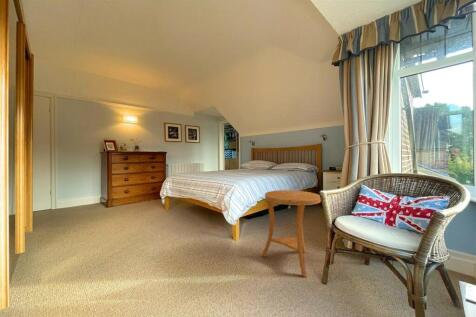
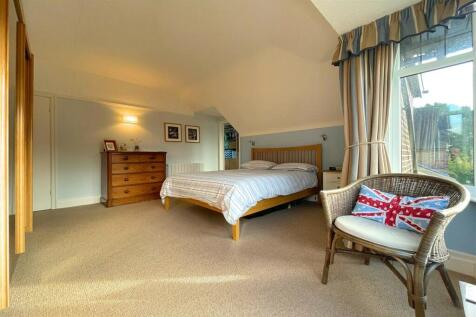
- side table (296, 227)
